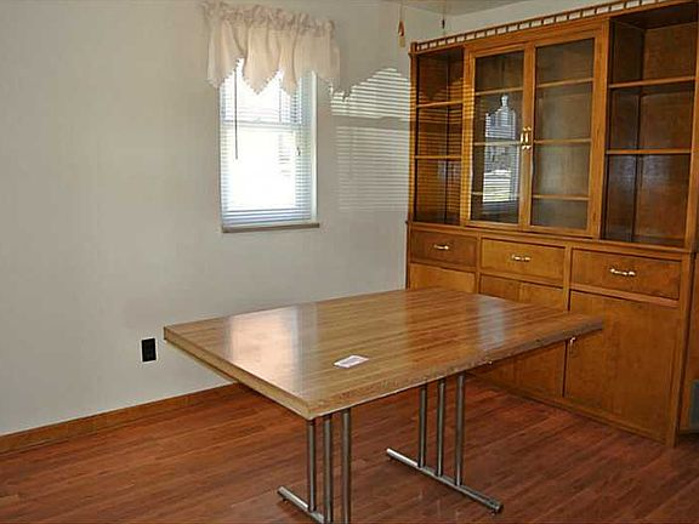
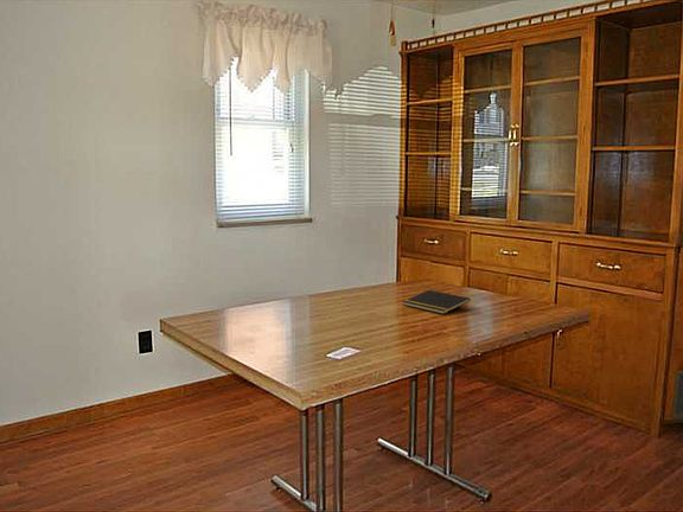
+ notepad (435, 301)
